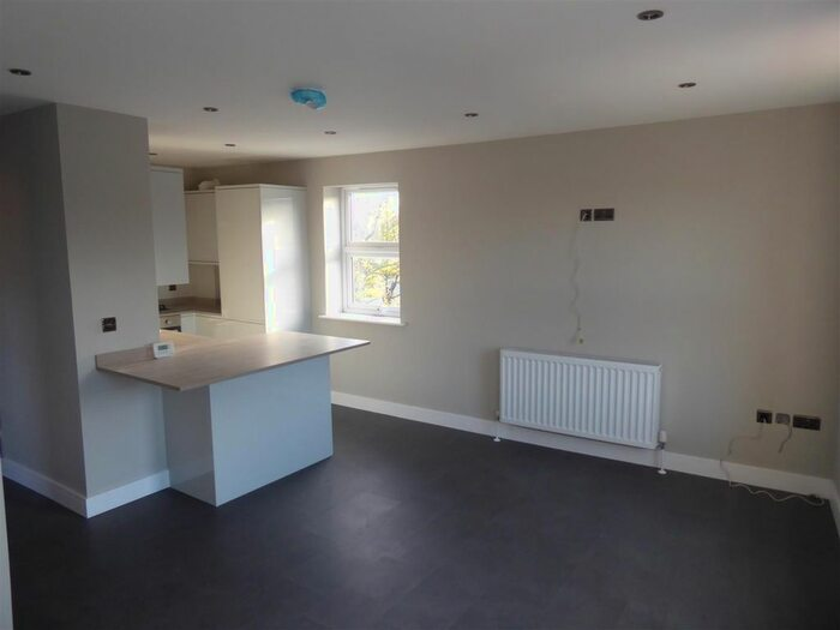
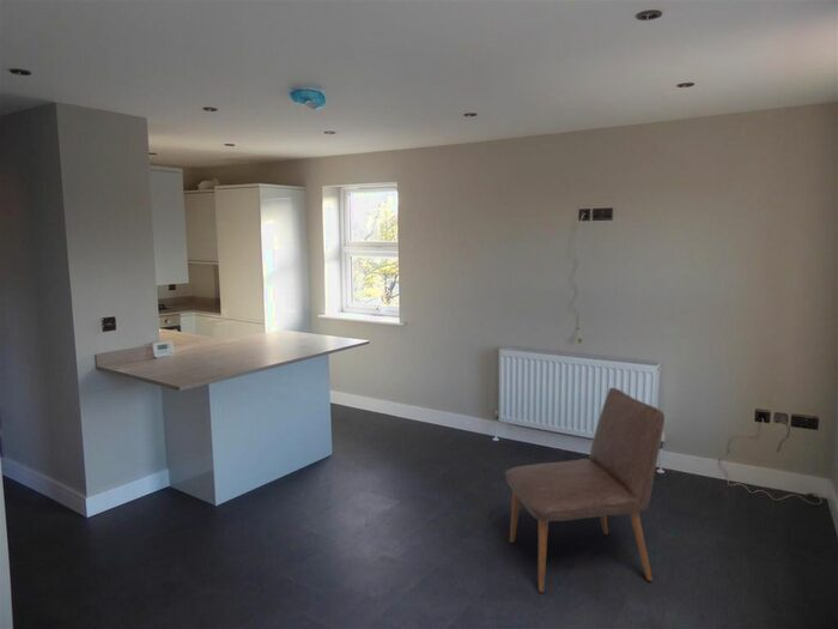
+ chair (577, 480)
